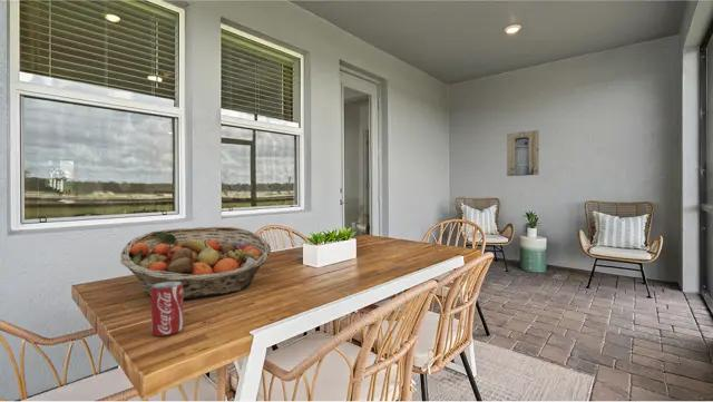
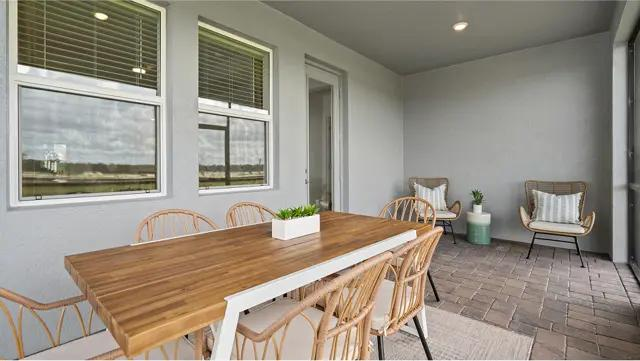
- fruit basket (202, 258)
- wall art (521, 154)
- beverage can (167, 307)
